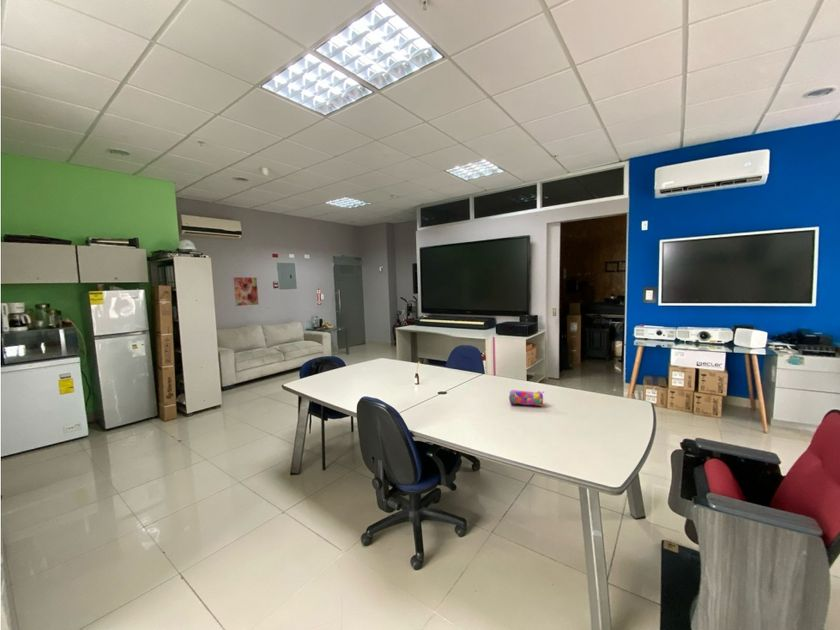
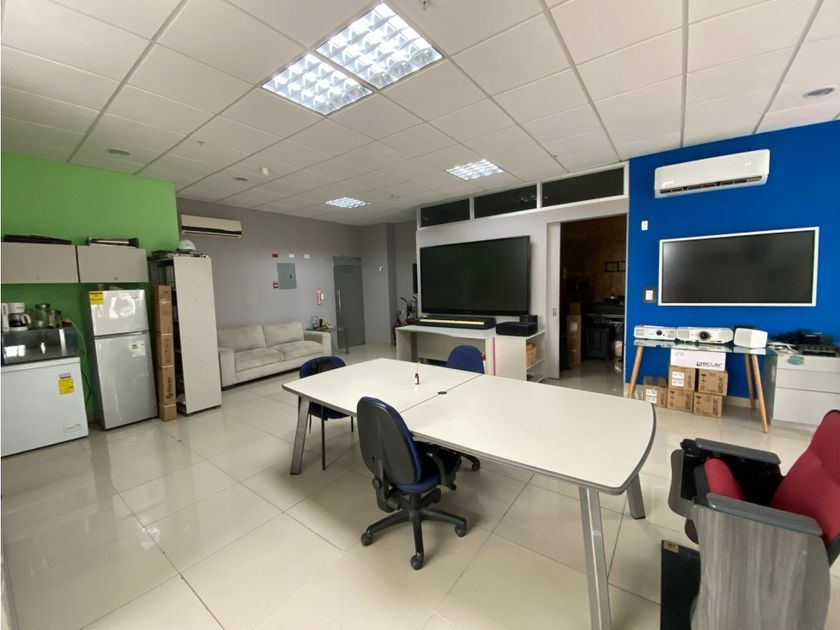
- wall art (246, 291)
- pencil case (526, 397)
